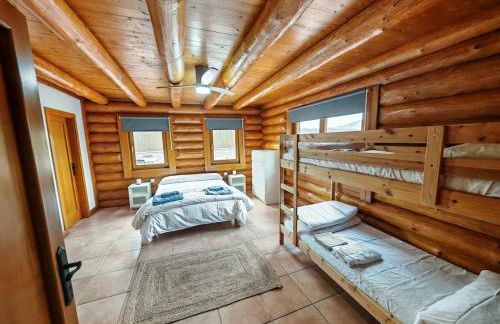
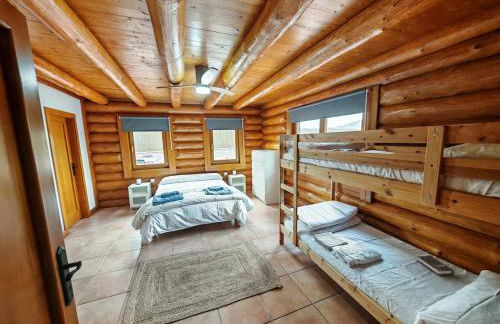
+ hardback book (434, 264)
